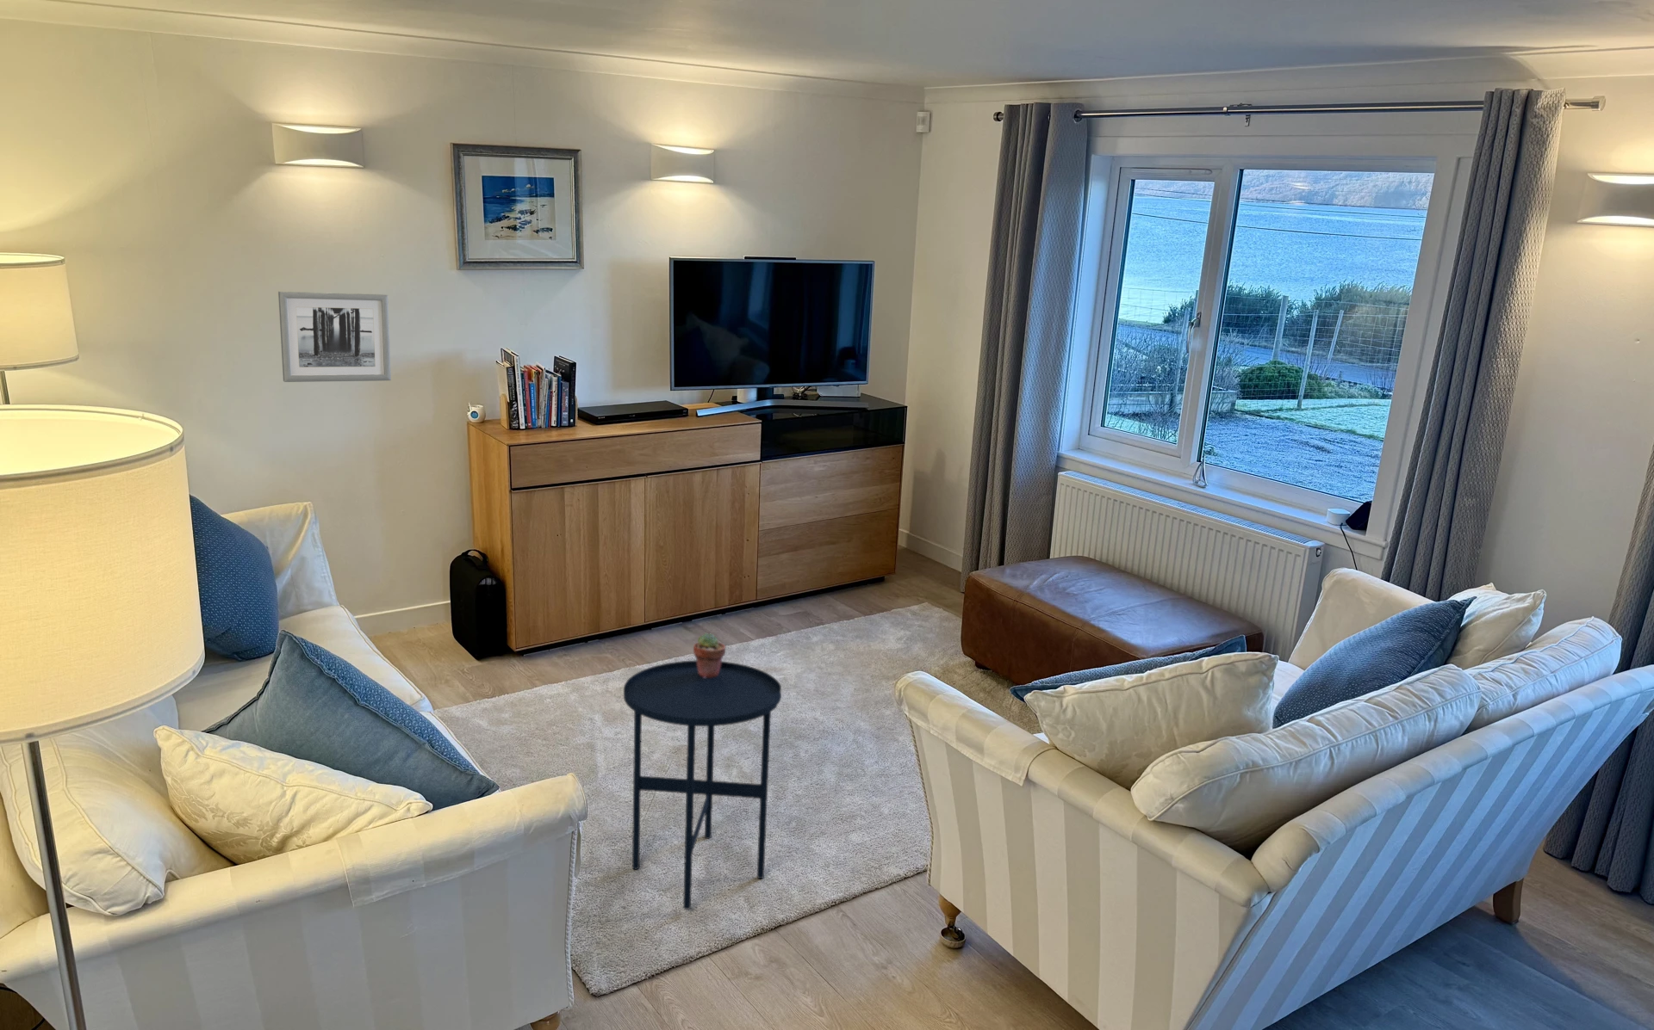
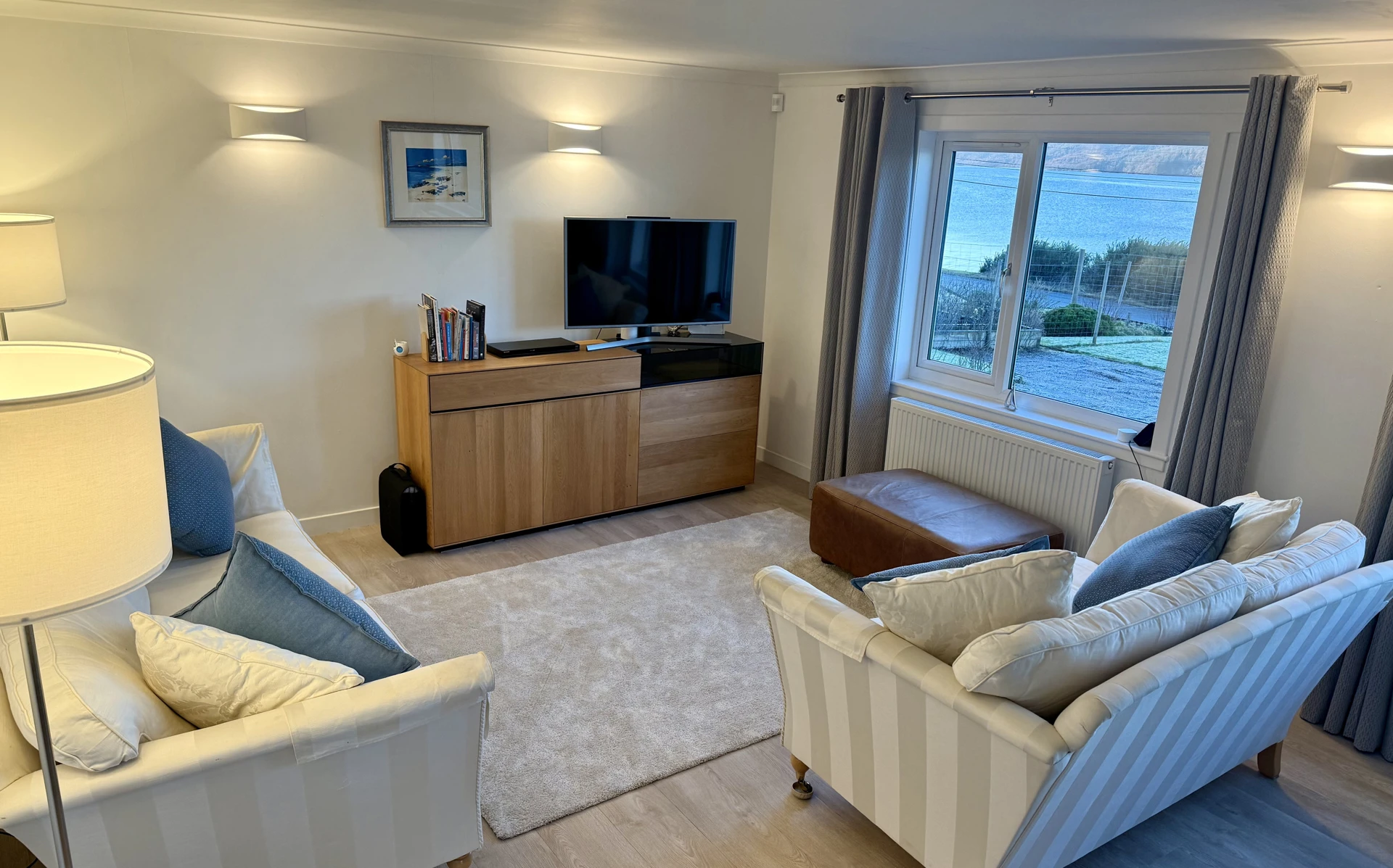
- wall art (336, 337)
- side table (701, 781)
- potted succulent (709, 653)
